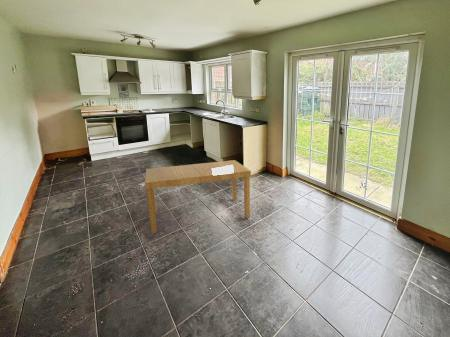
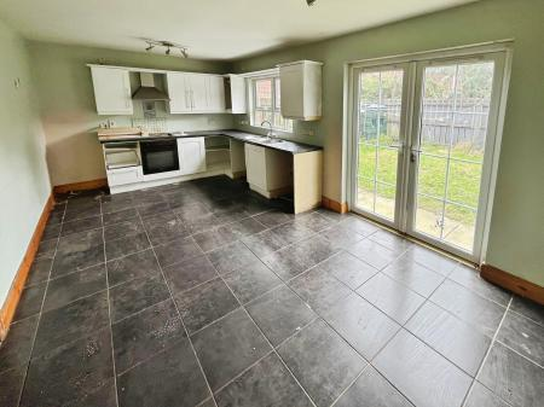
- dining table (198, 182)
